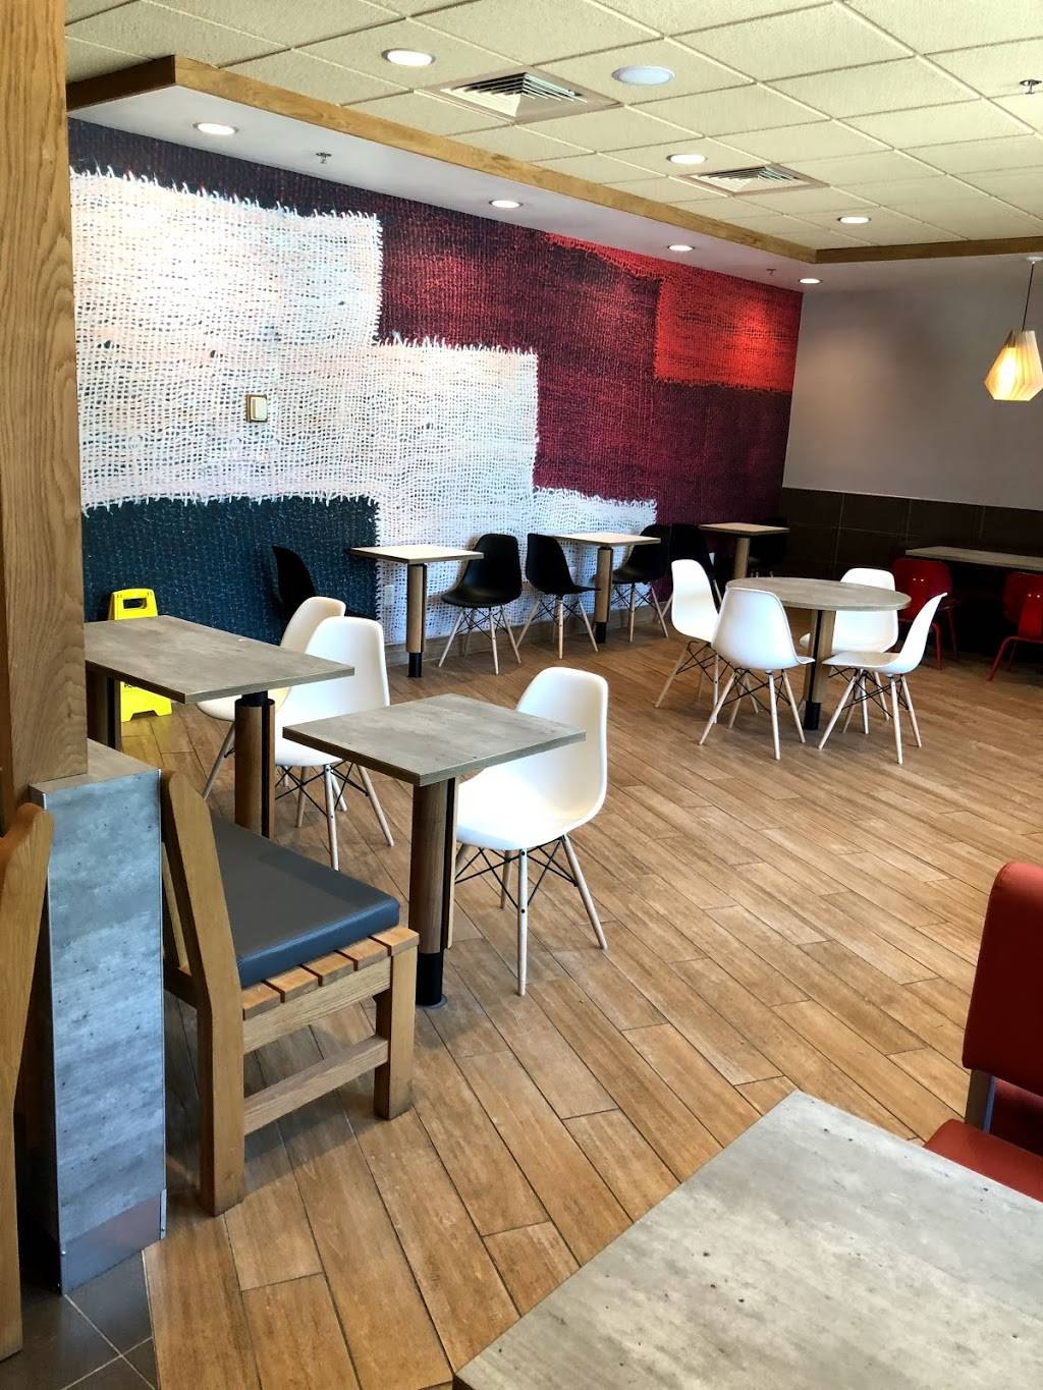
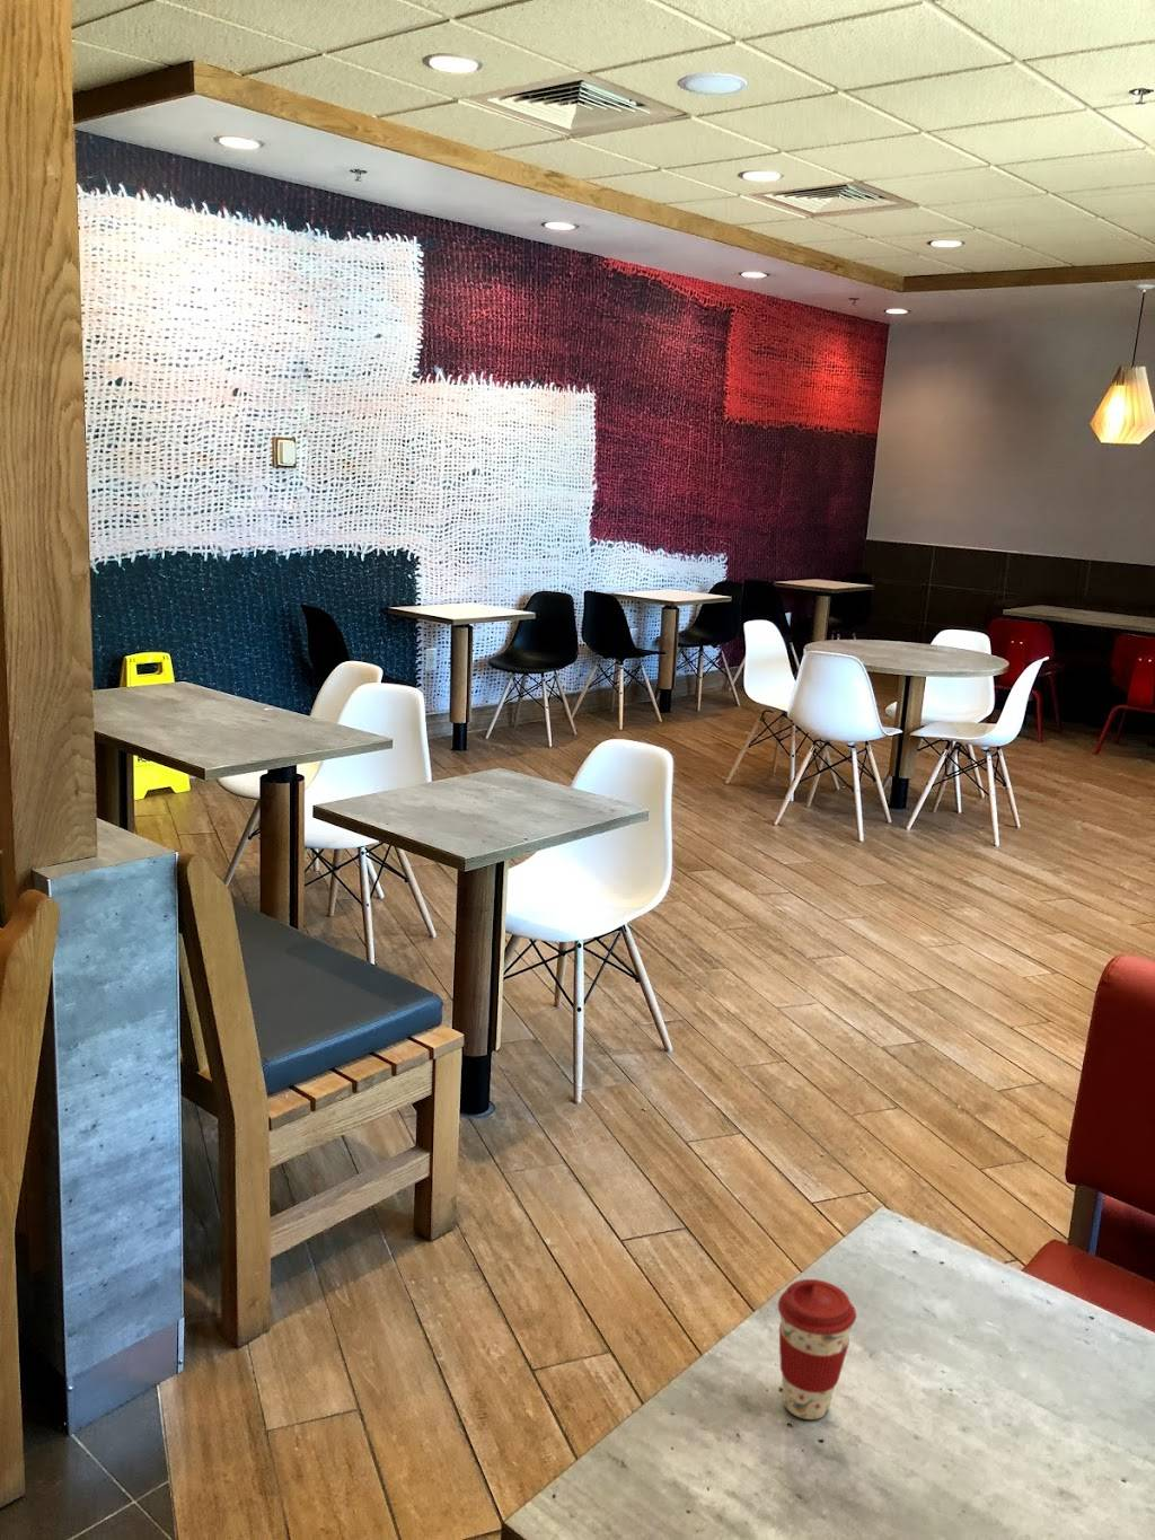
+ coffee cup (810, 1351)
